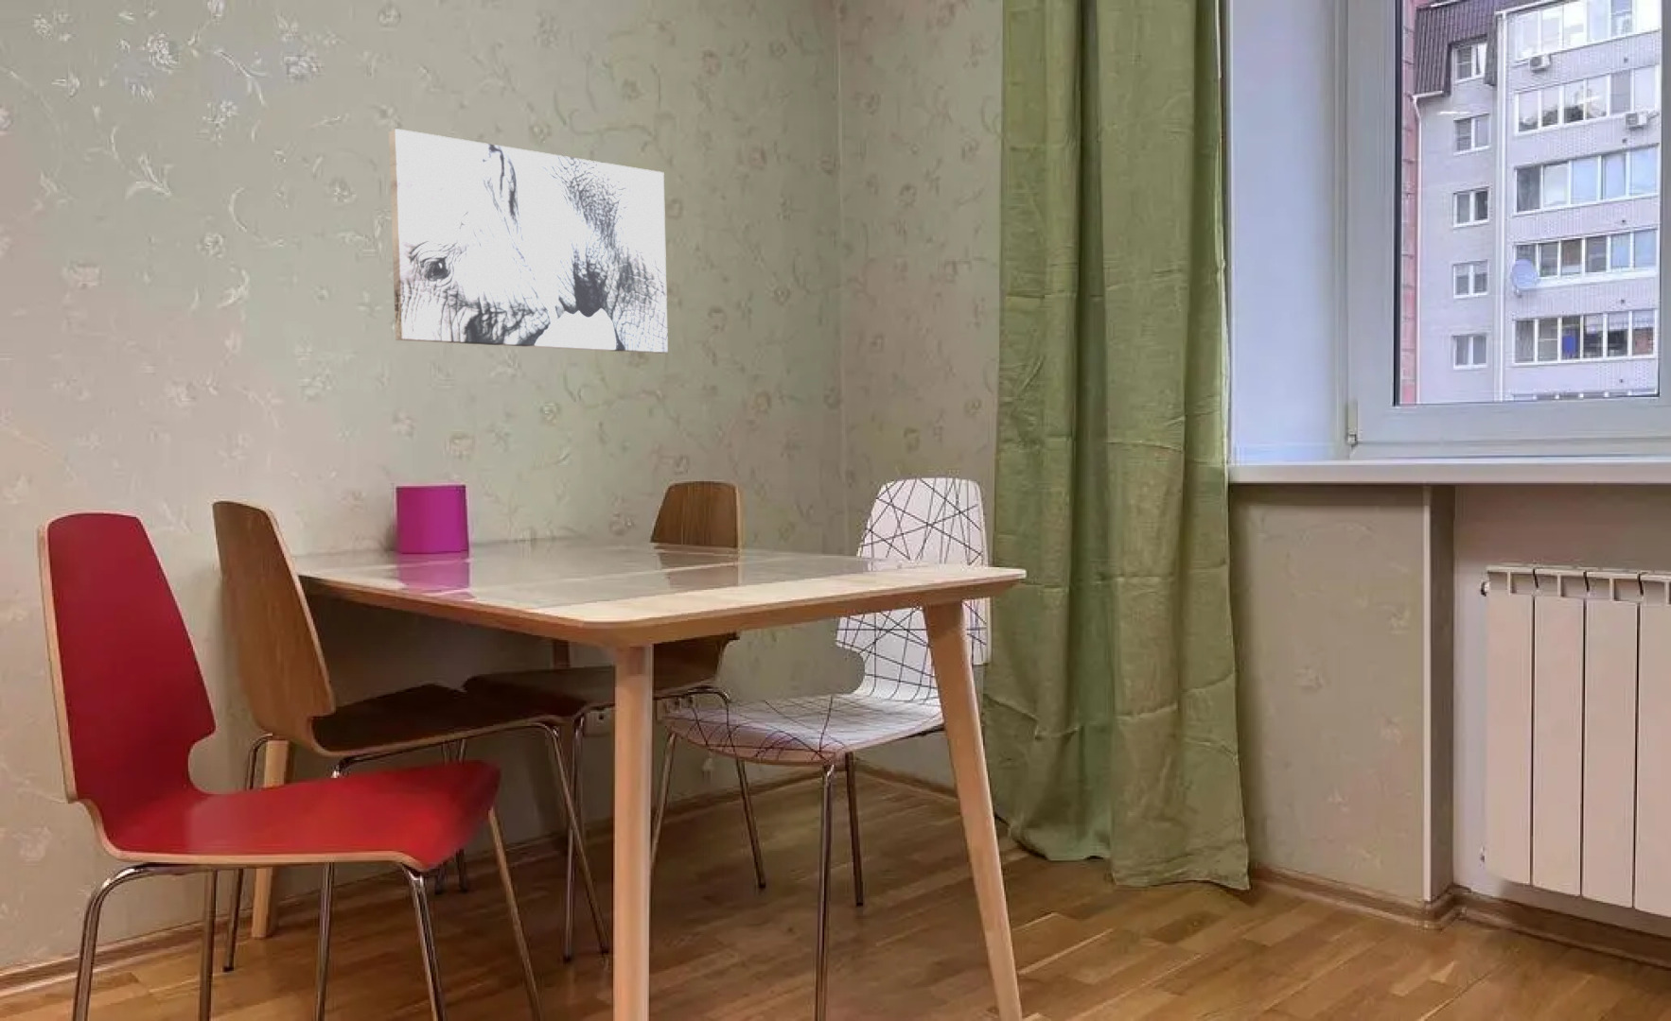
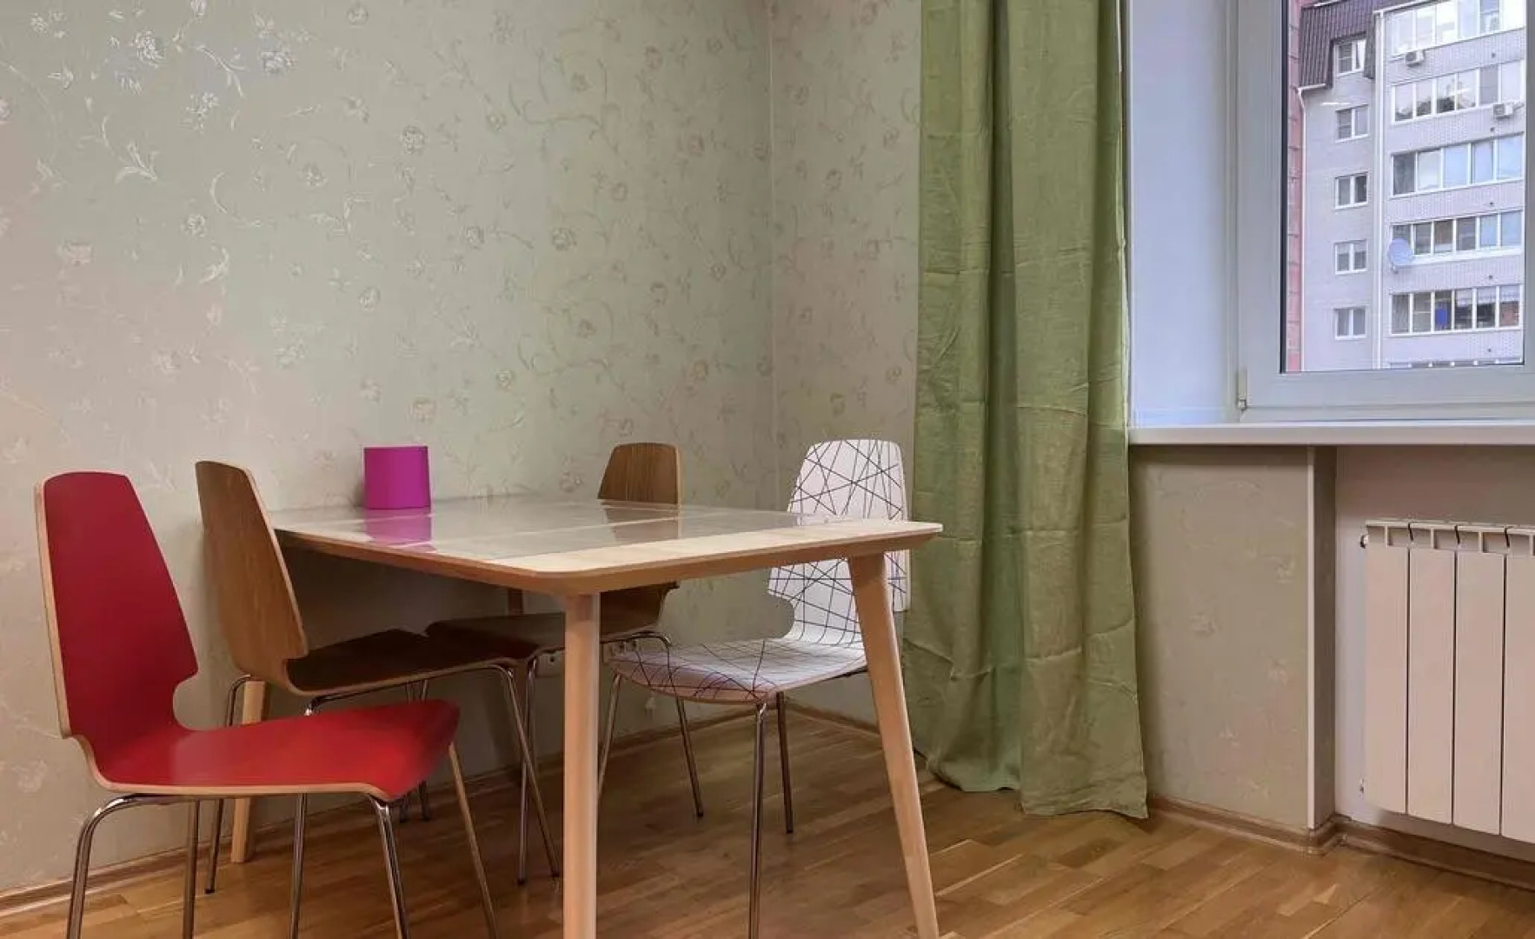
- wall art (538, 250)
